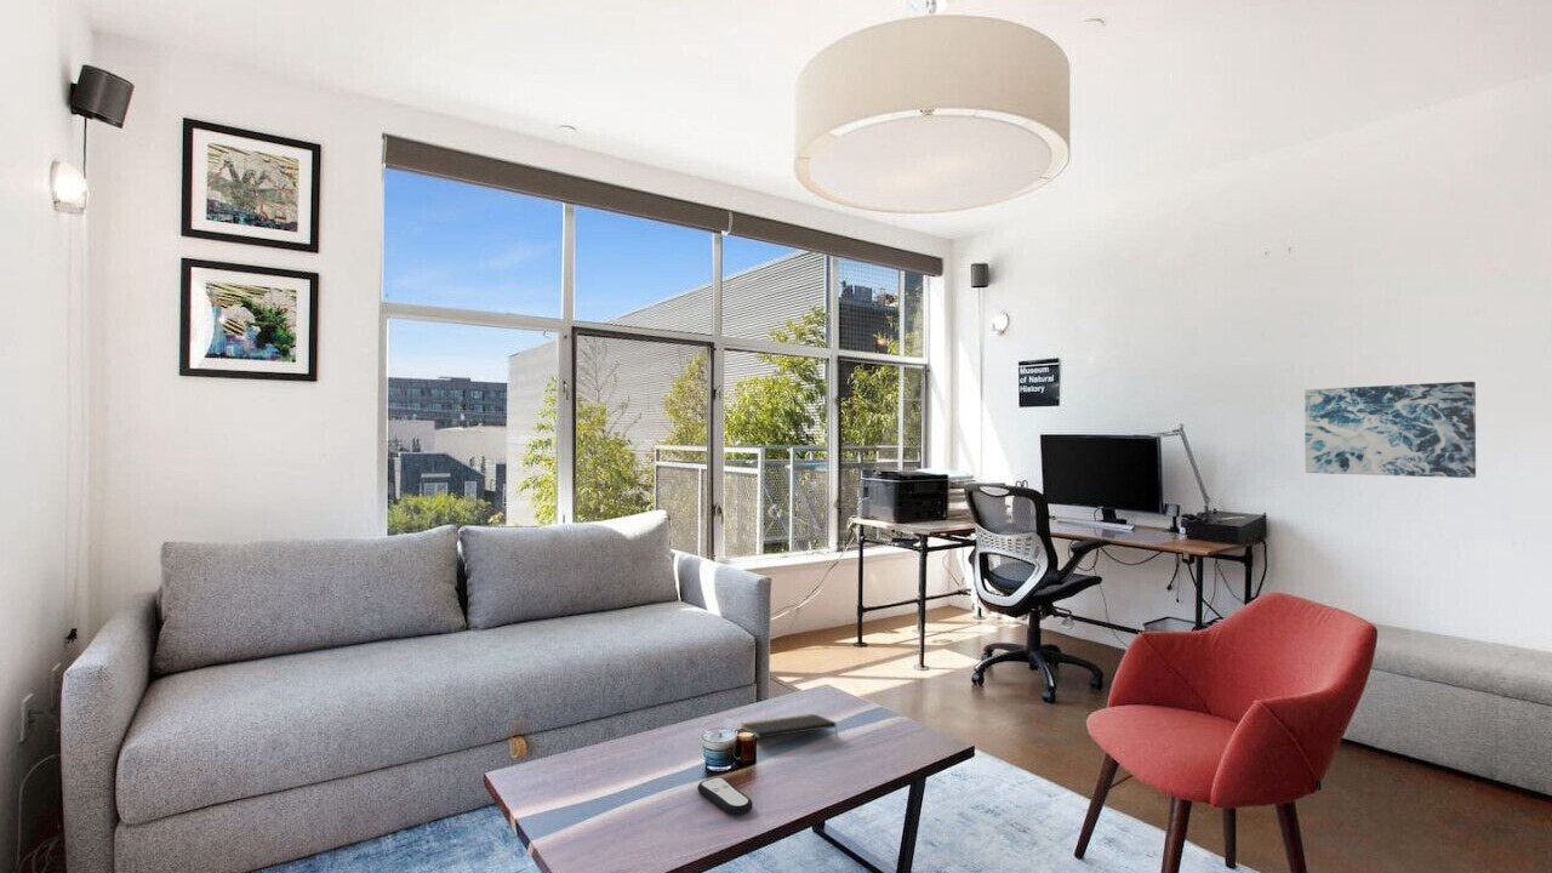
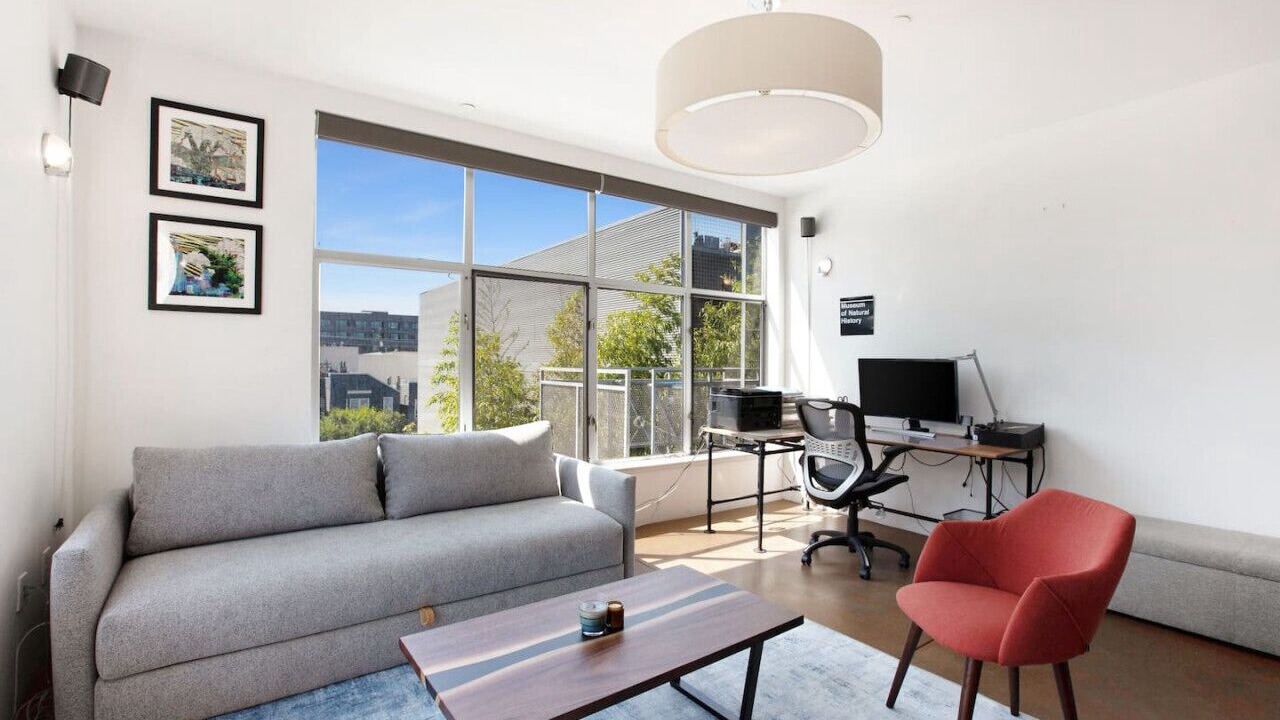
- remote control (725, 794)
- wall art (1383, 430)
- notepad (787, 725)
